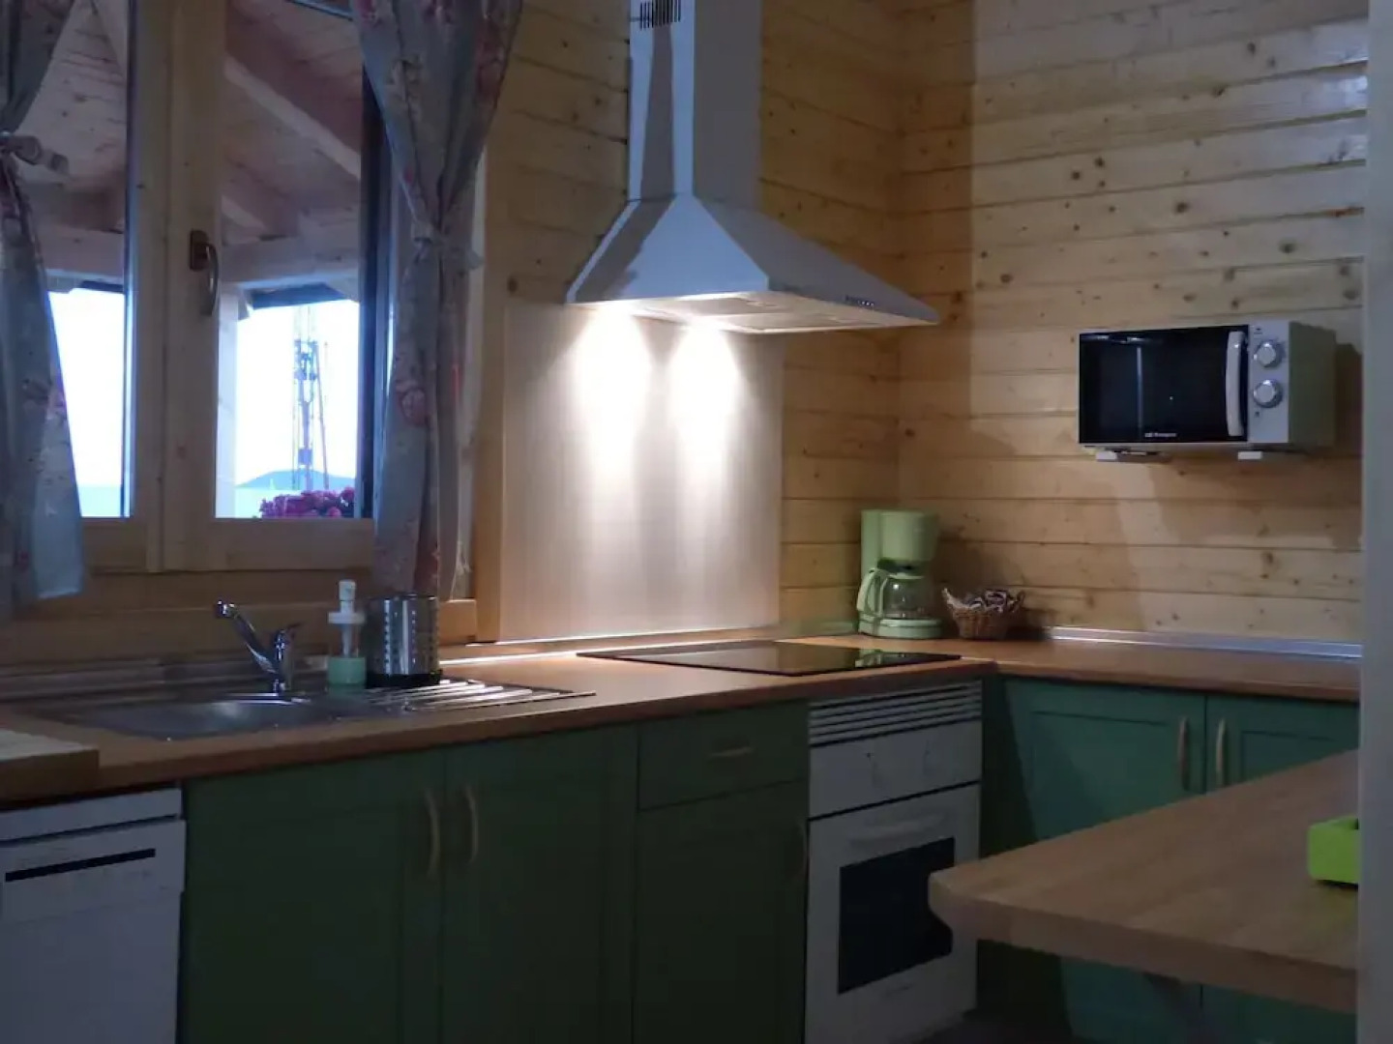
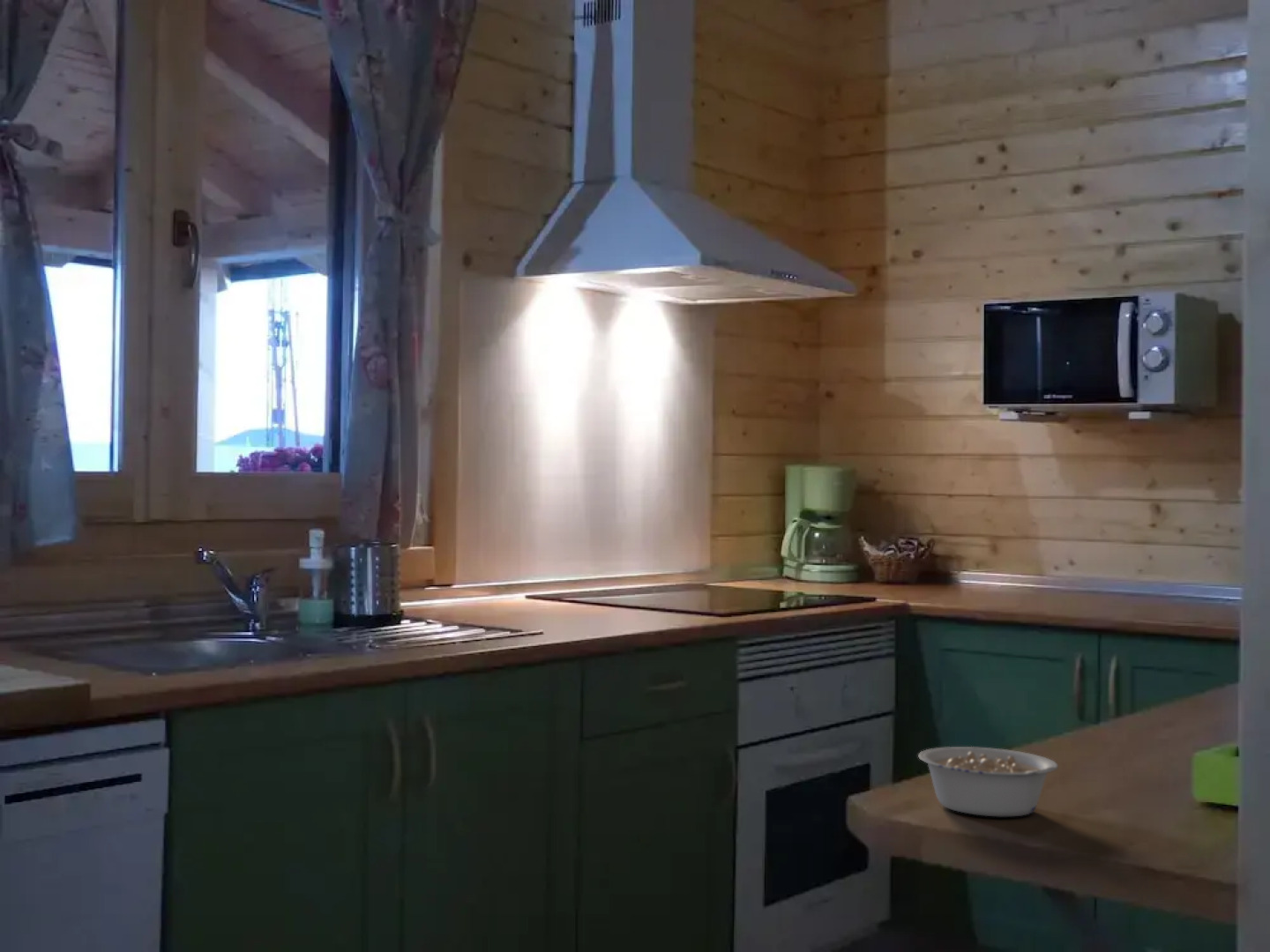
+ legume (992, 778)
